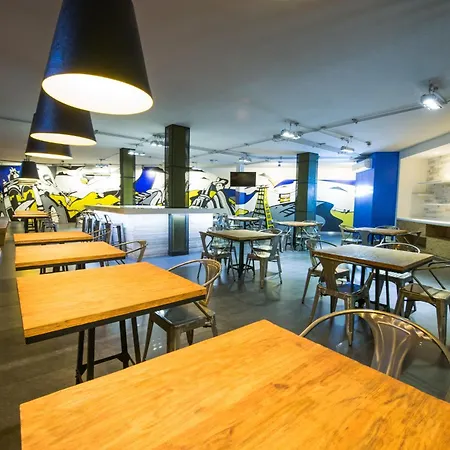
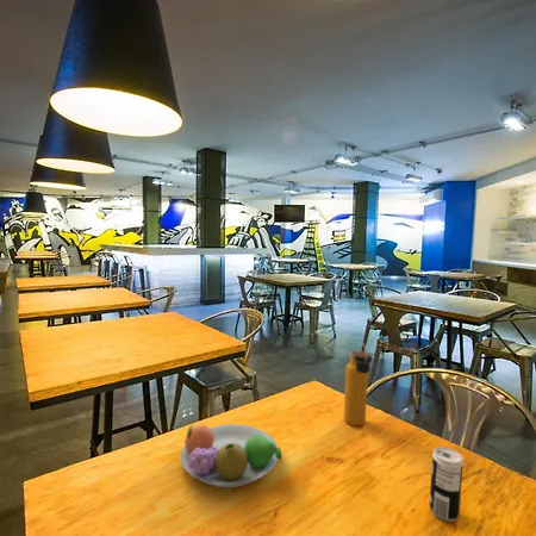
+ water bottle (359, 384)
+ fruit bowl (232, 443)
+ beverage can (445, 482)
